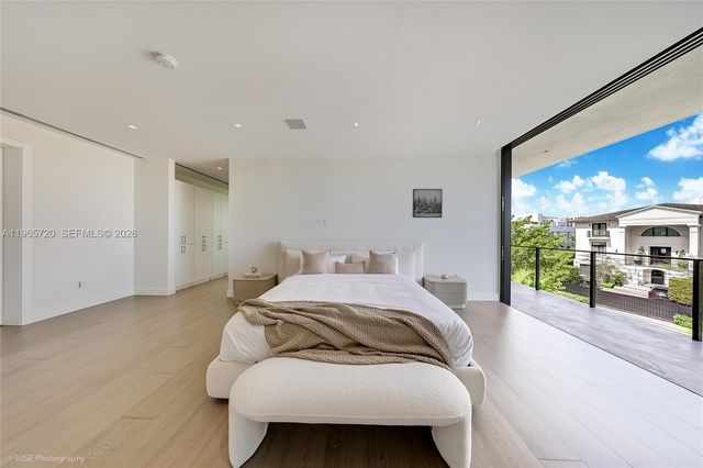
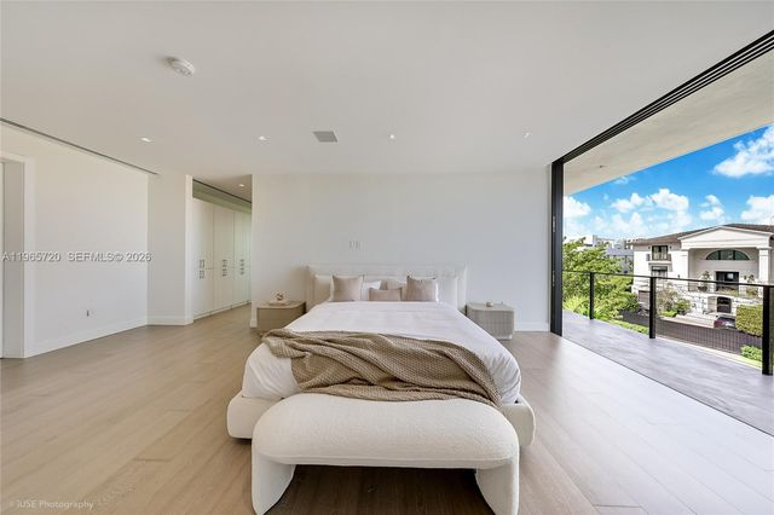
- wall art (427, 203)
